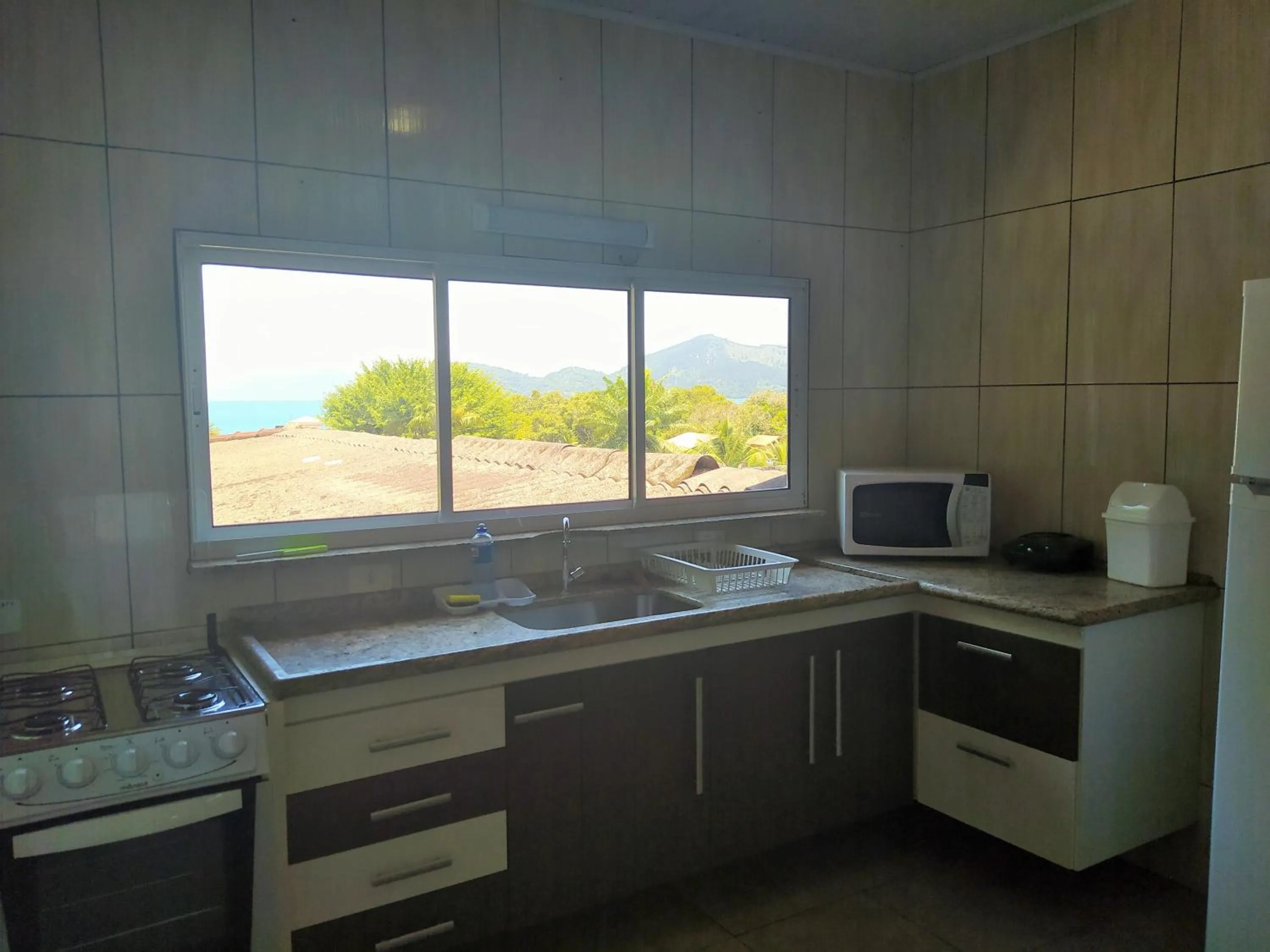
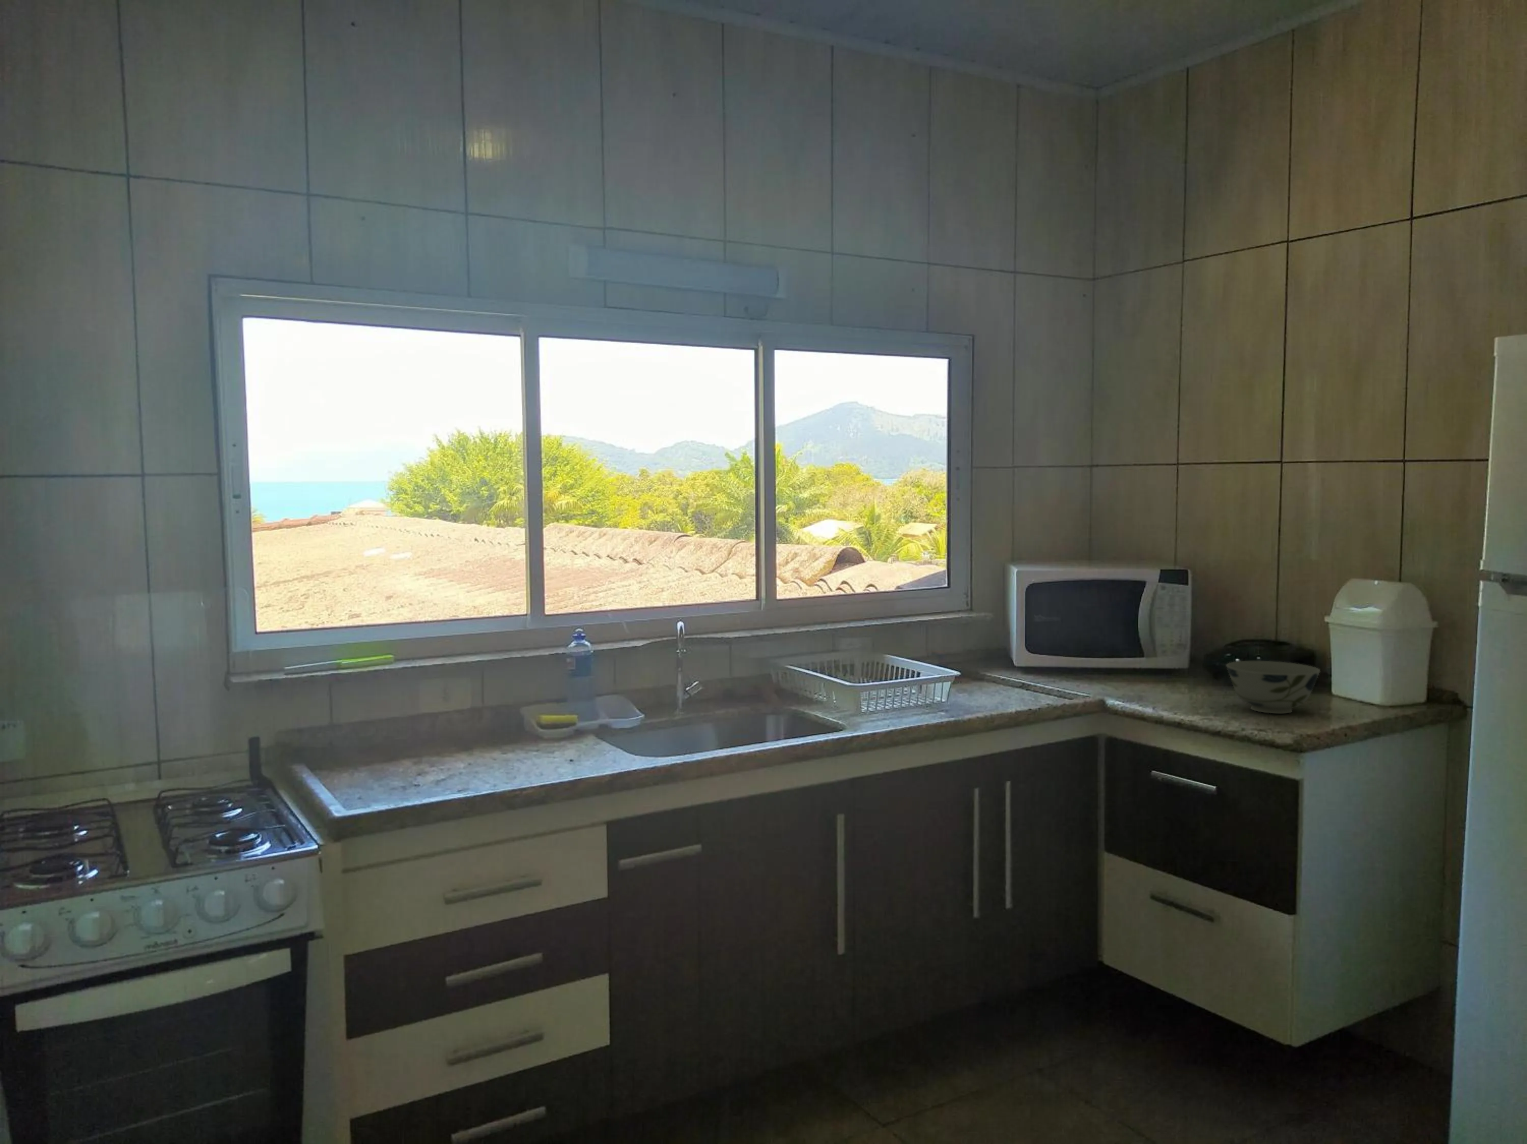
+ bowl (1271, 689)
